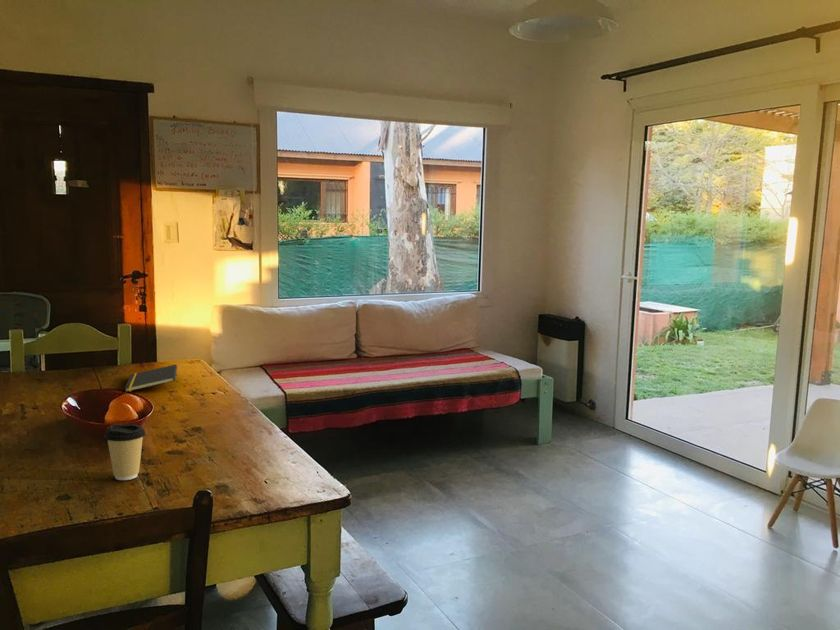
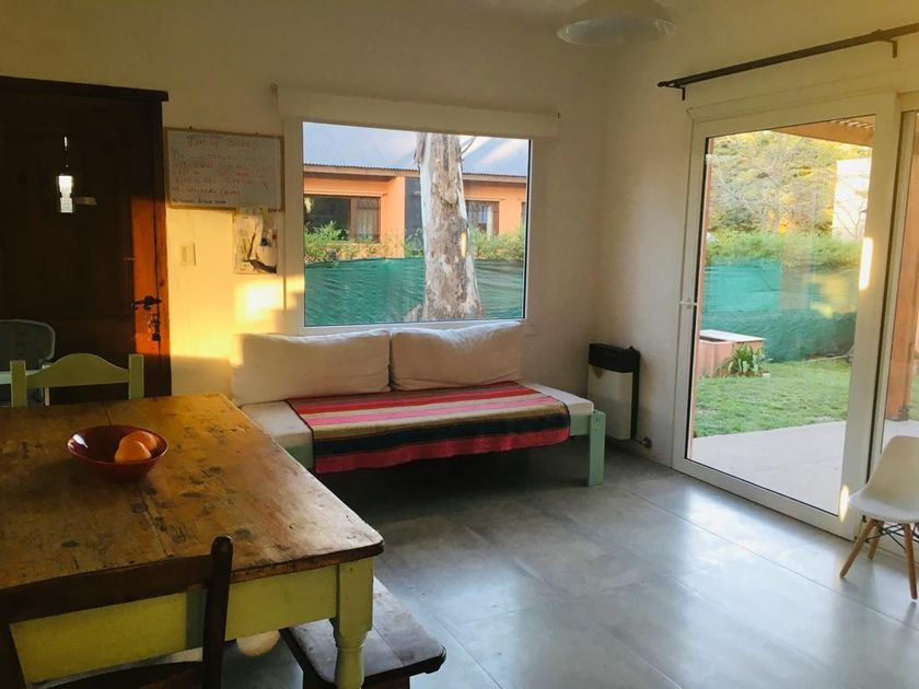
- coffee cup (125, 451)
- notepad (152, 377)
